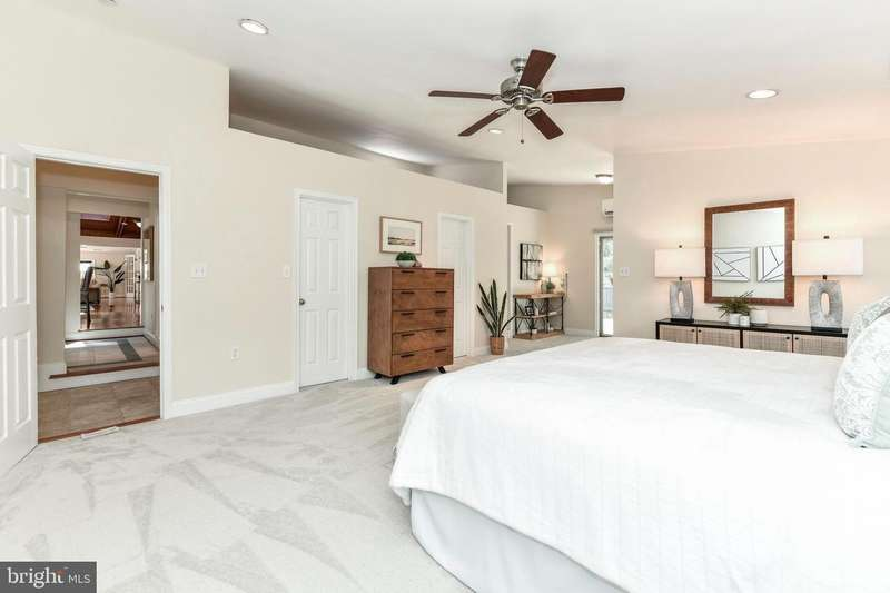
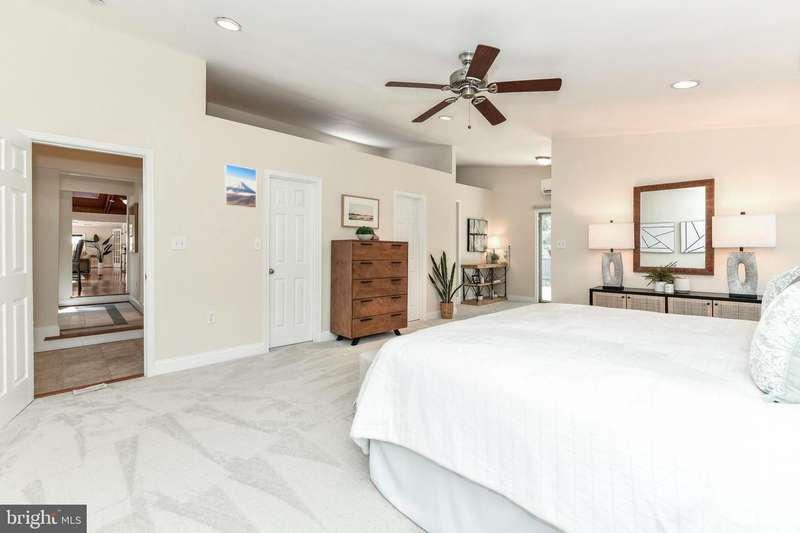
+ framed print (240, 186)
